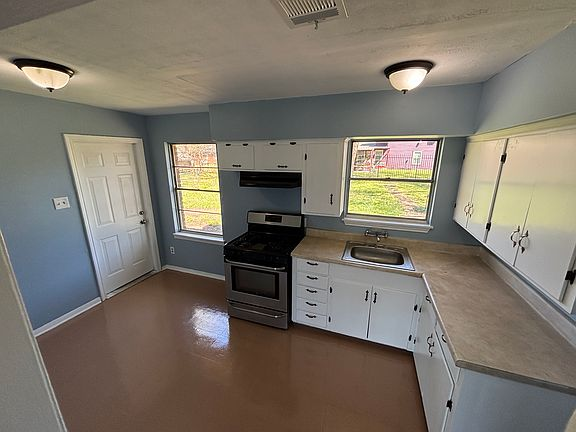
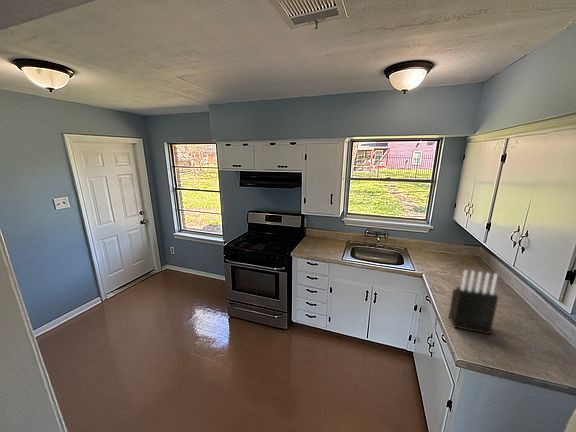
+ knife block (472, 297)
